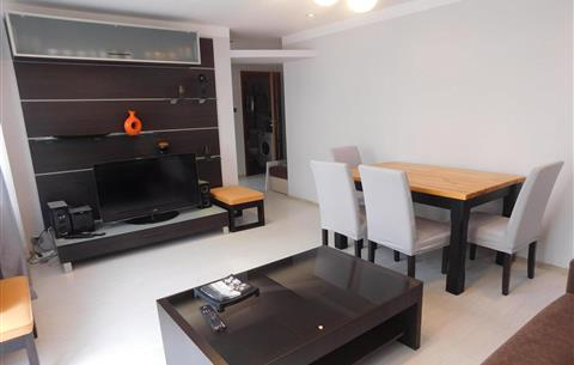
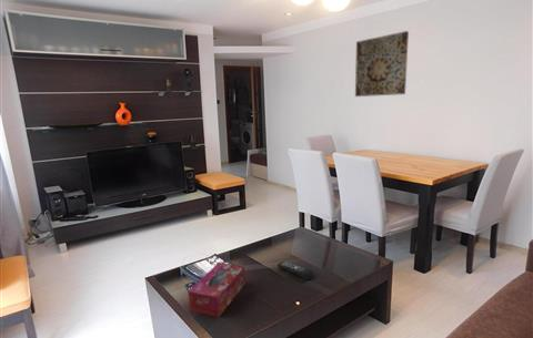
+ wall art (379, 66)
+ tissue box (219, 287)
+ remote control (294, 268)
